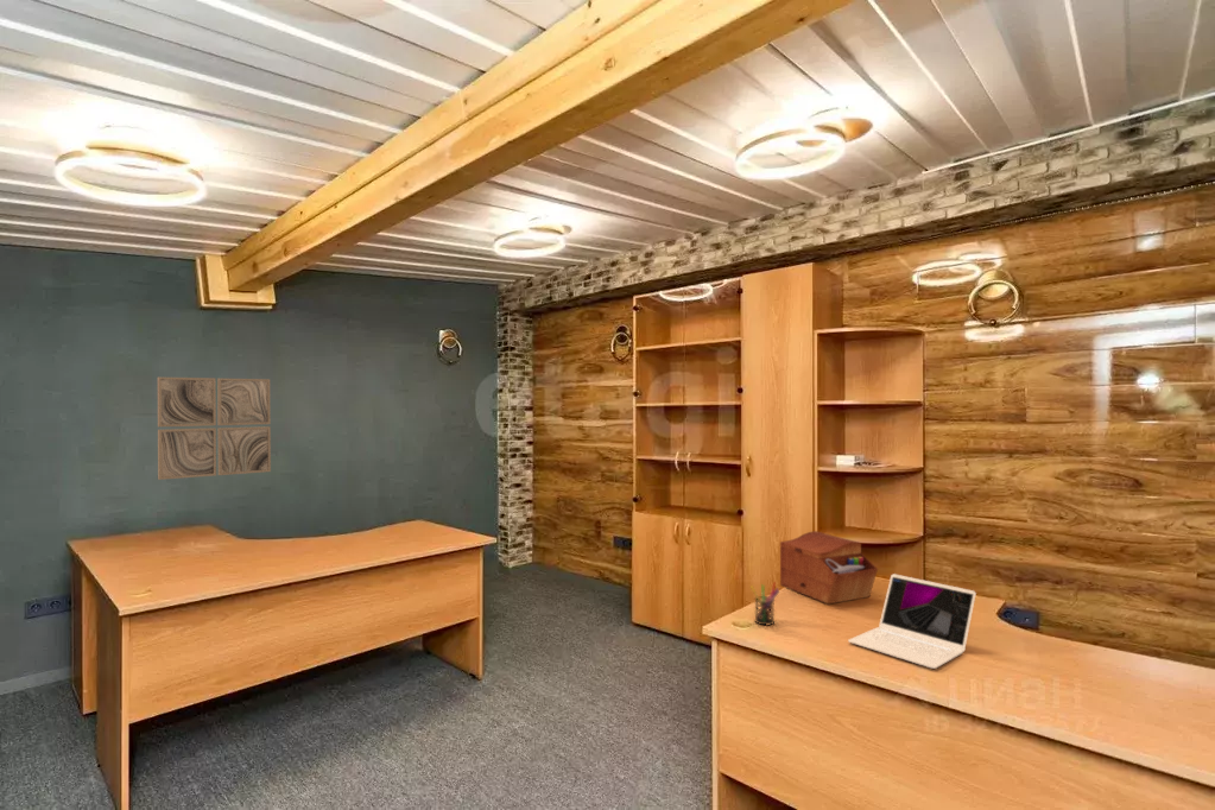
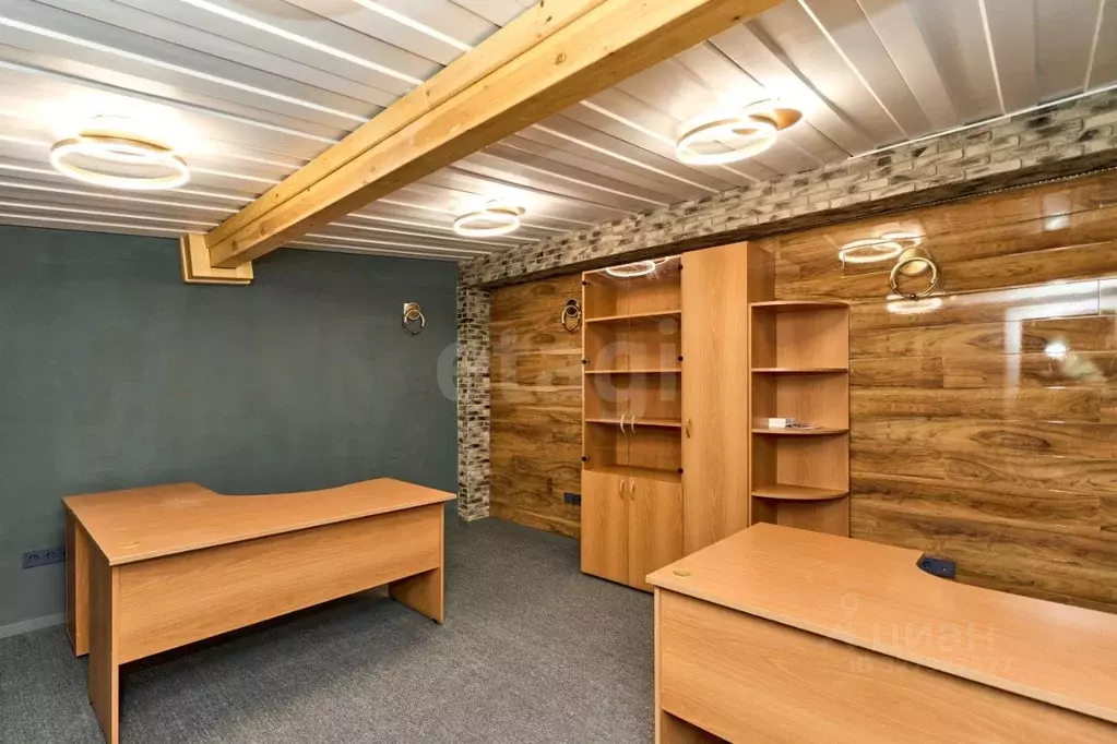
- pen holder (765, 601)
- sewing box (825, 565)
- wall art (217, 428)
- laptop (911, 613)
